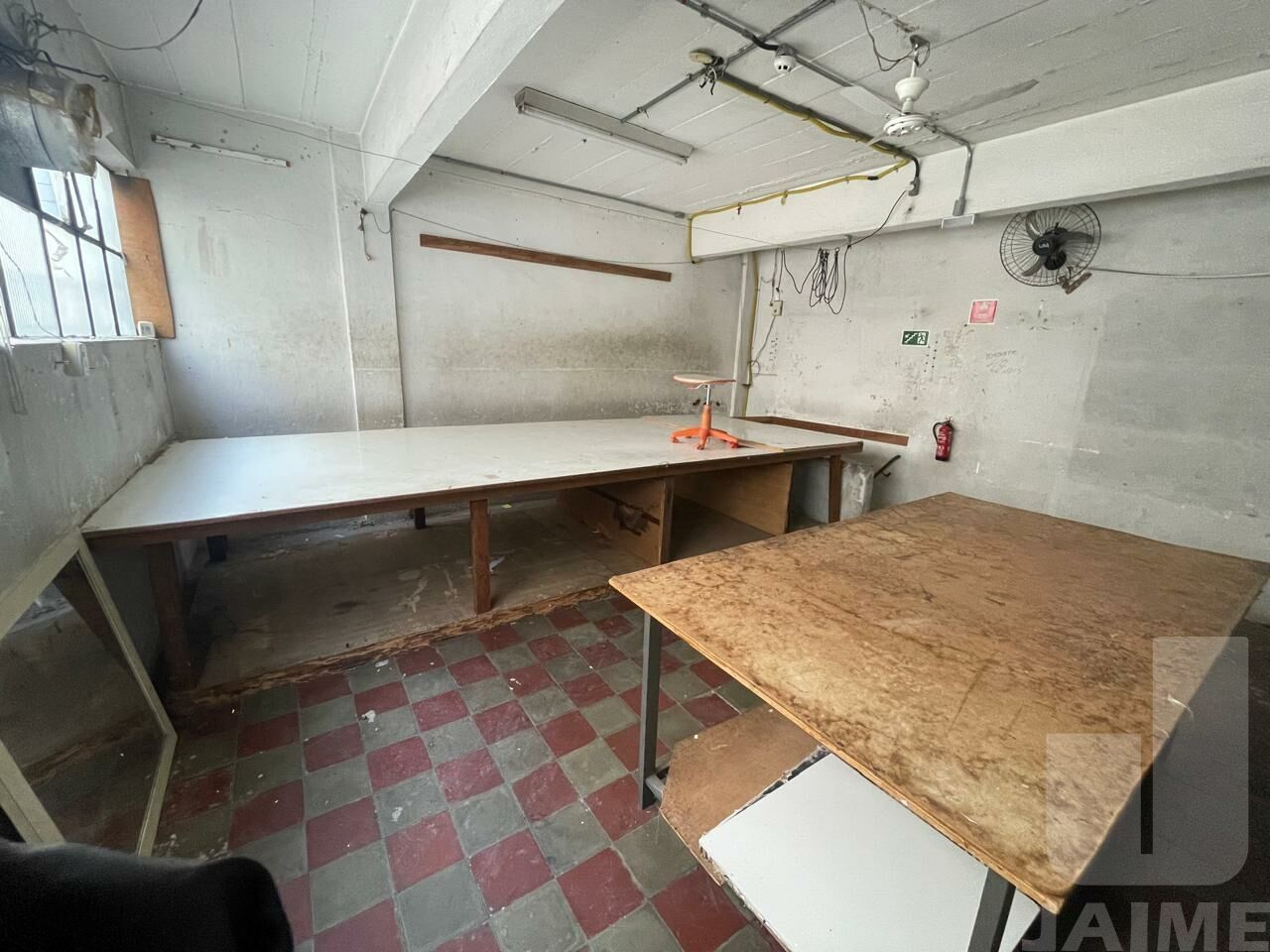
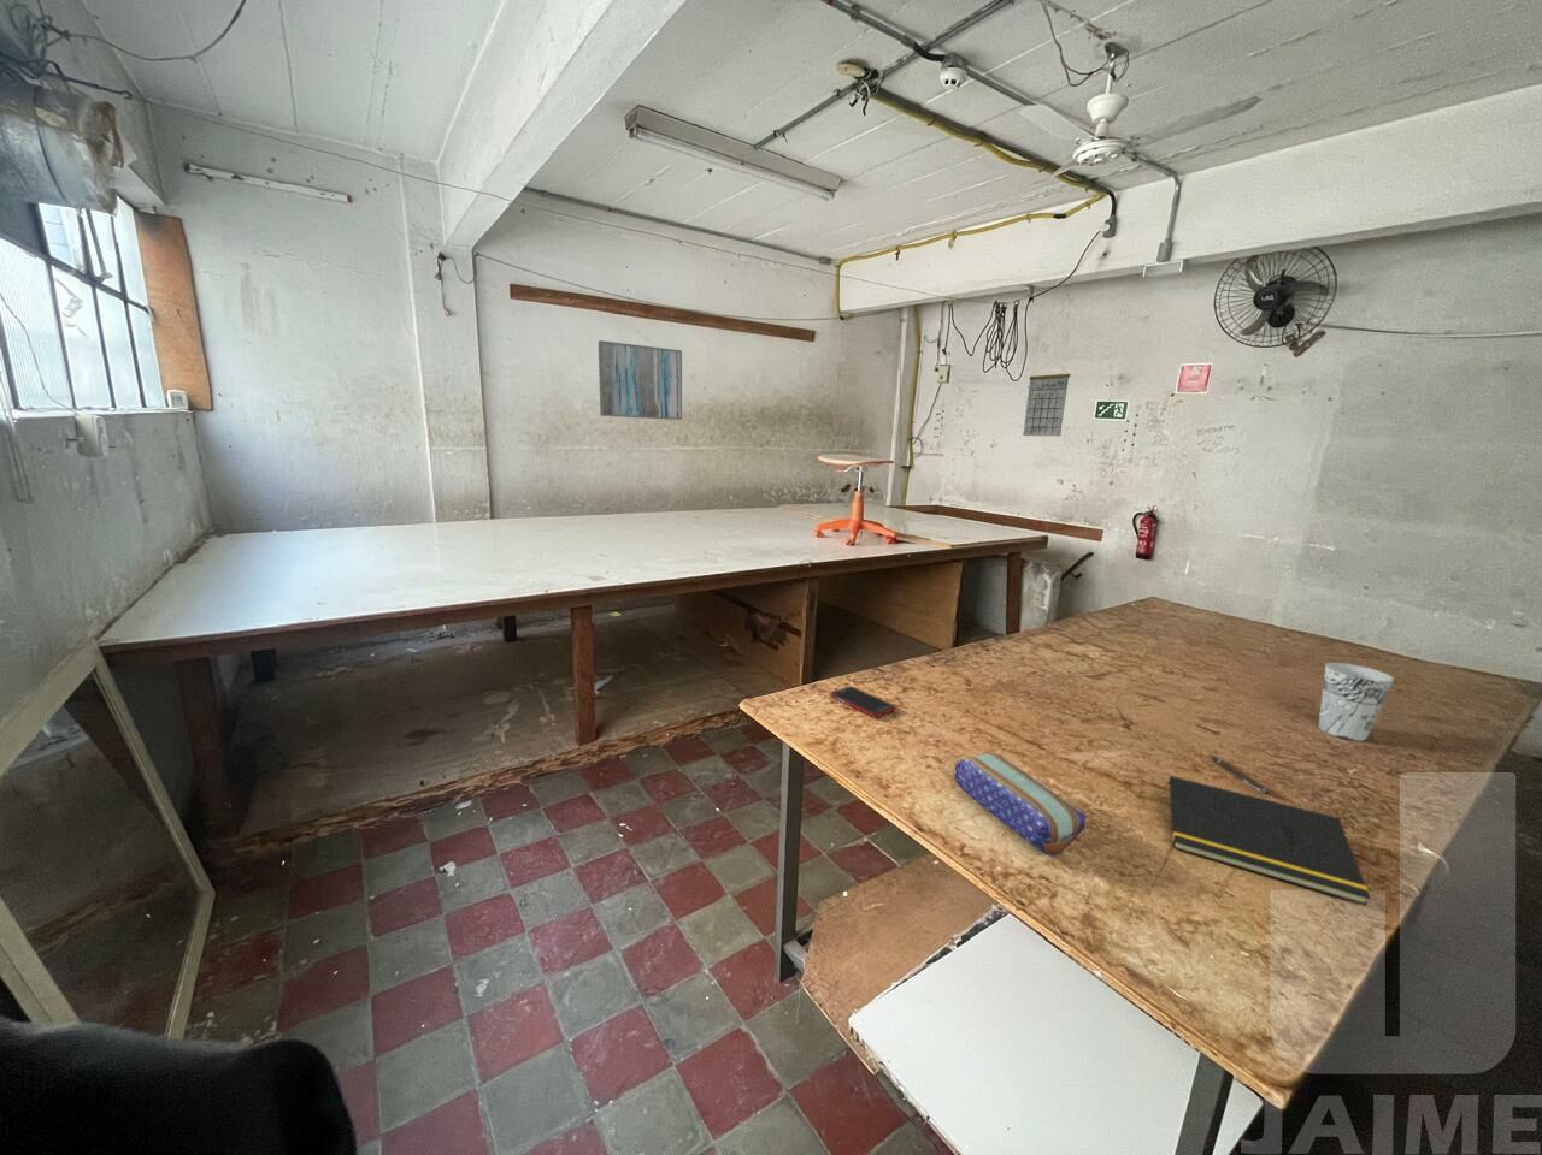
+ pencil case (1013, 795)
+ wall art (642, 381)
+ calendar (1045, 398)
+ notepad (1257, 832)
+ cell phone (861, 700)
+ cup (1349, 702)
+ pen (1237, 773)
